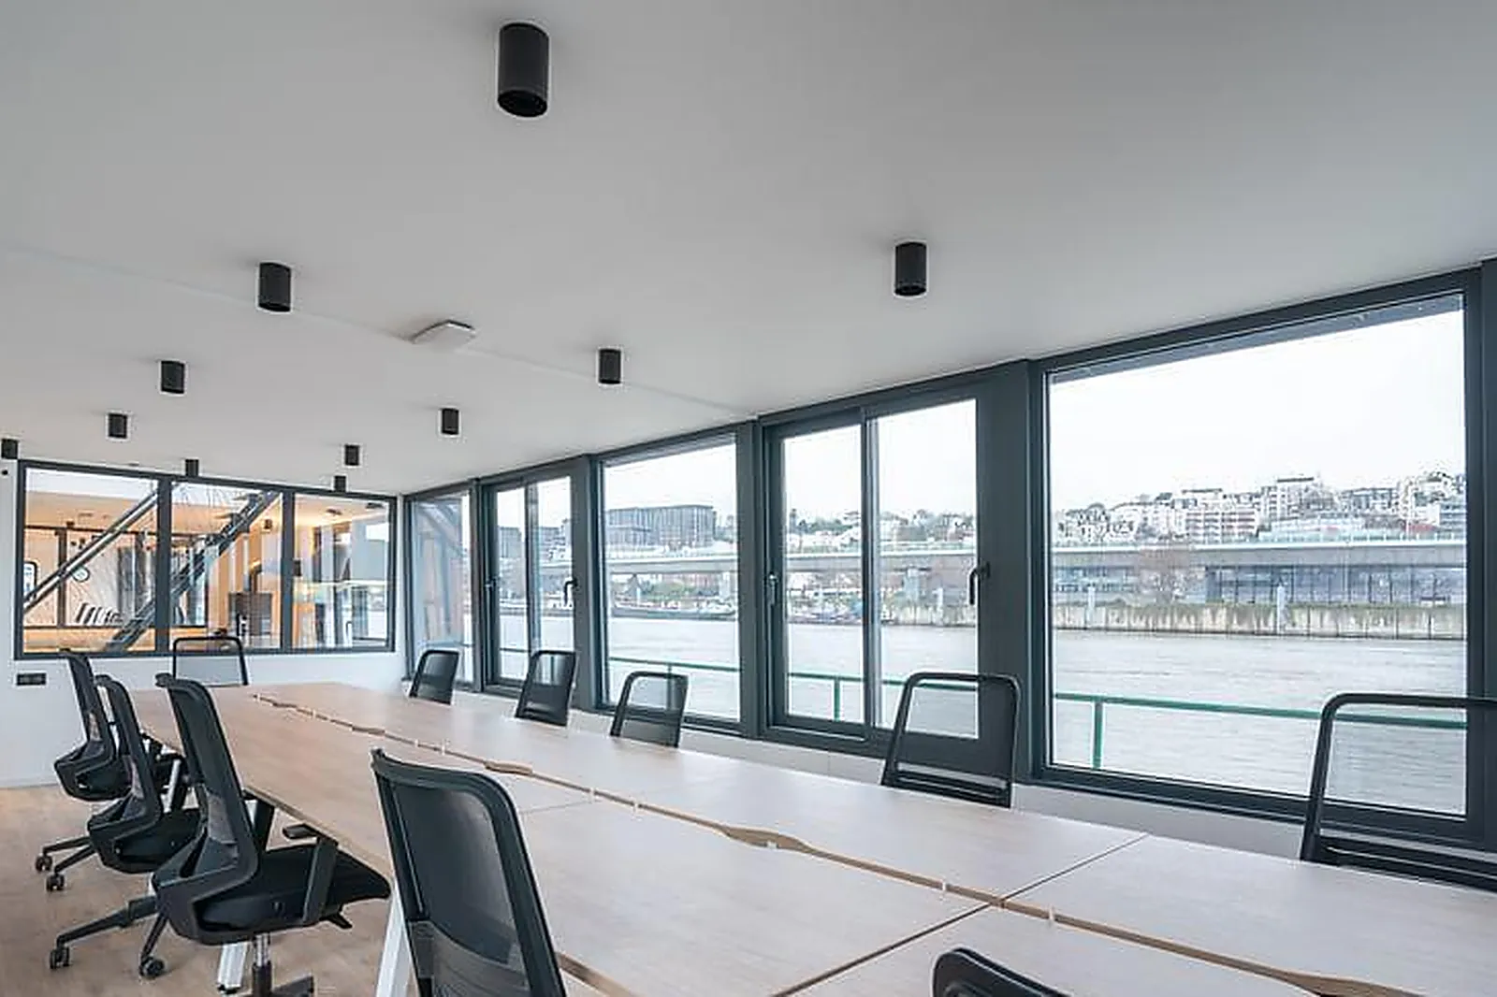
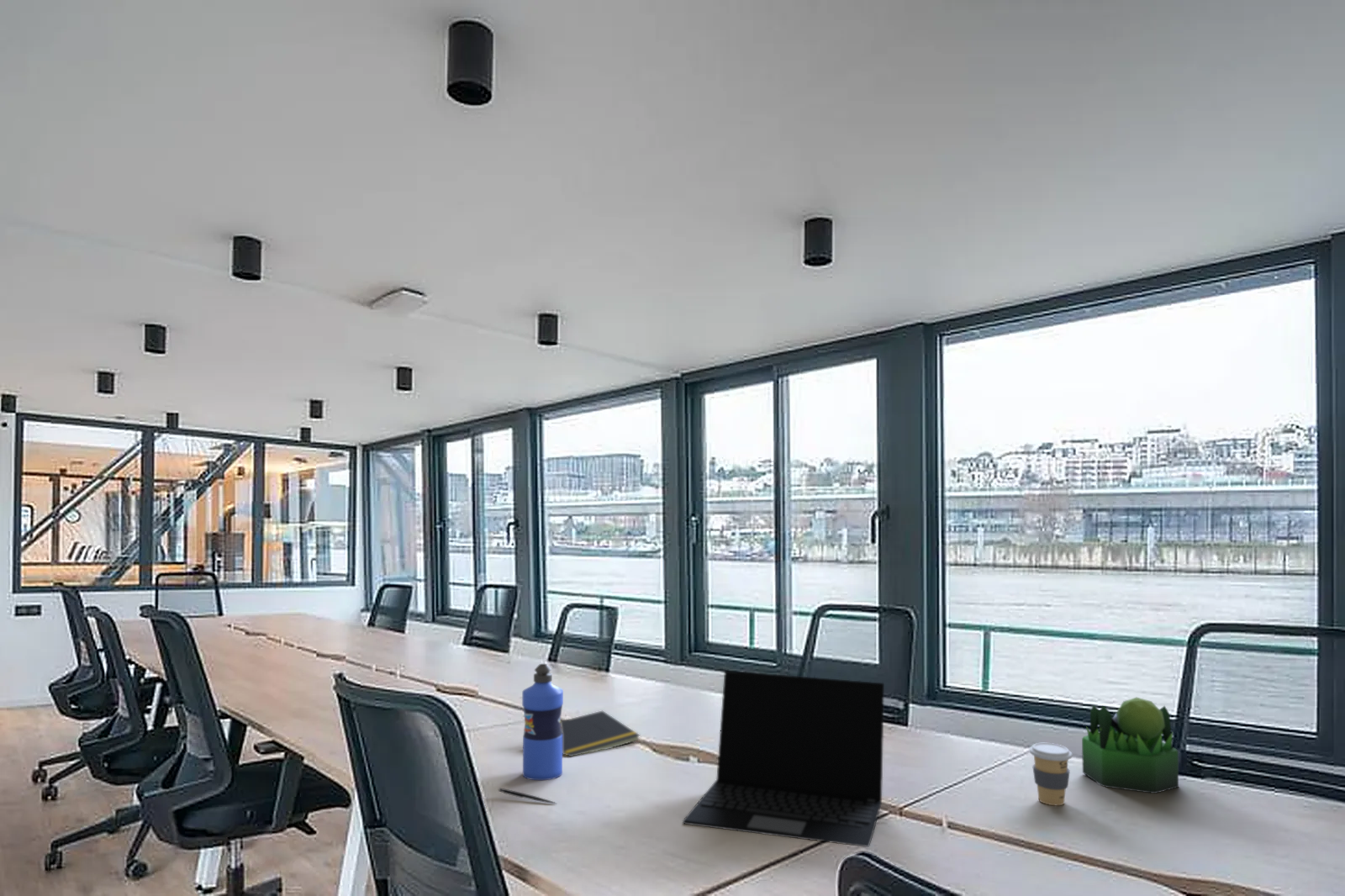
+ coffee cup (1051, 774)
+ water bottle (542, 719)
+ laptop (789, 751)
+ plant (1129, 736)
+ notepad (587, 734)
+ pen (527, 796)
